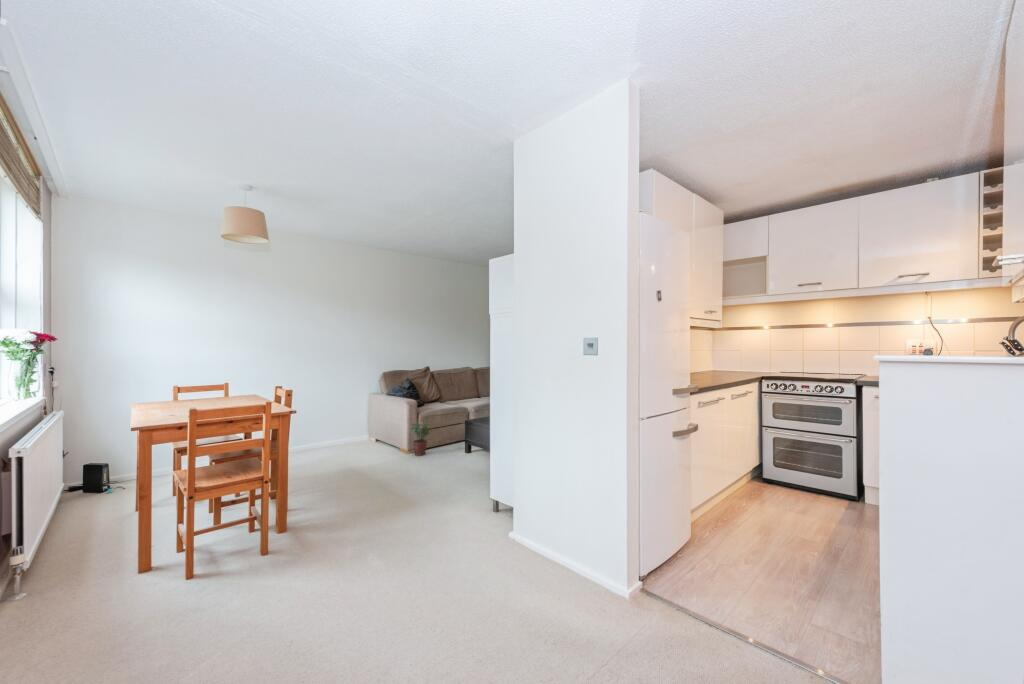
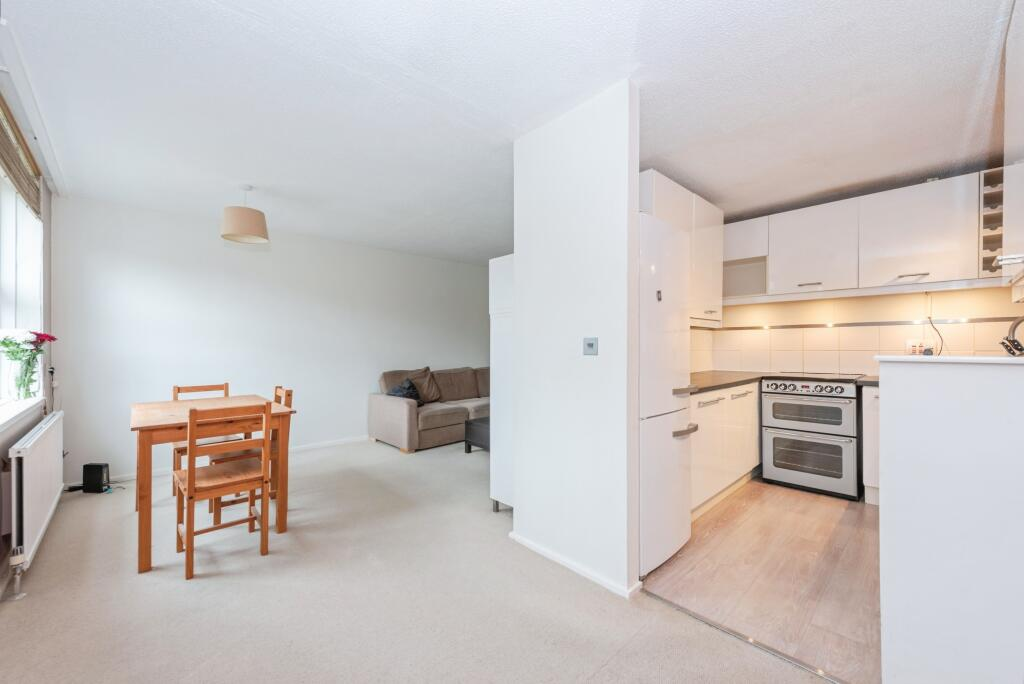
- potted plant (418, 437)
